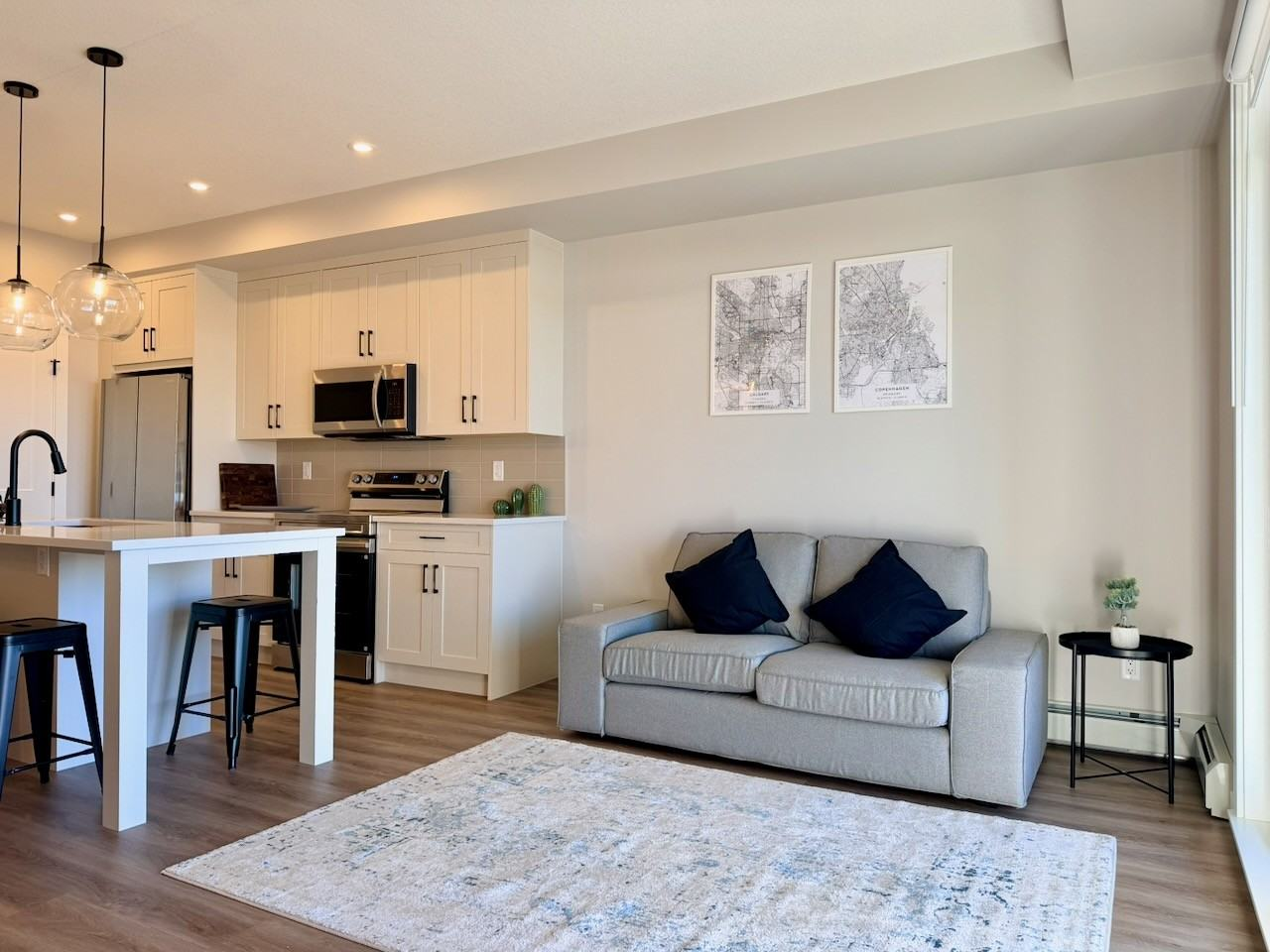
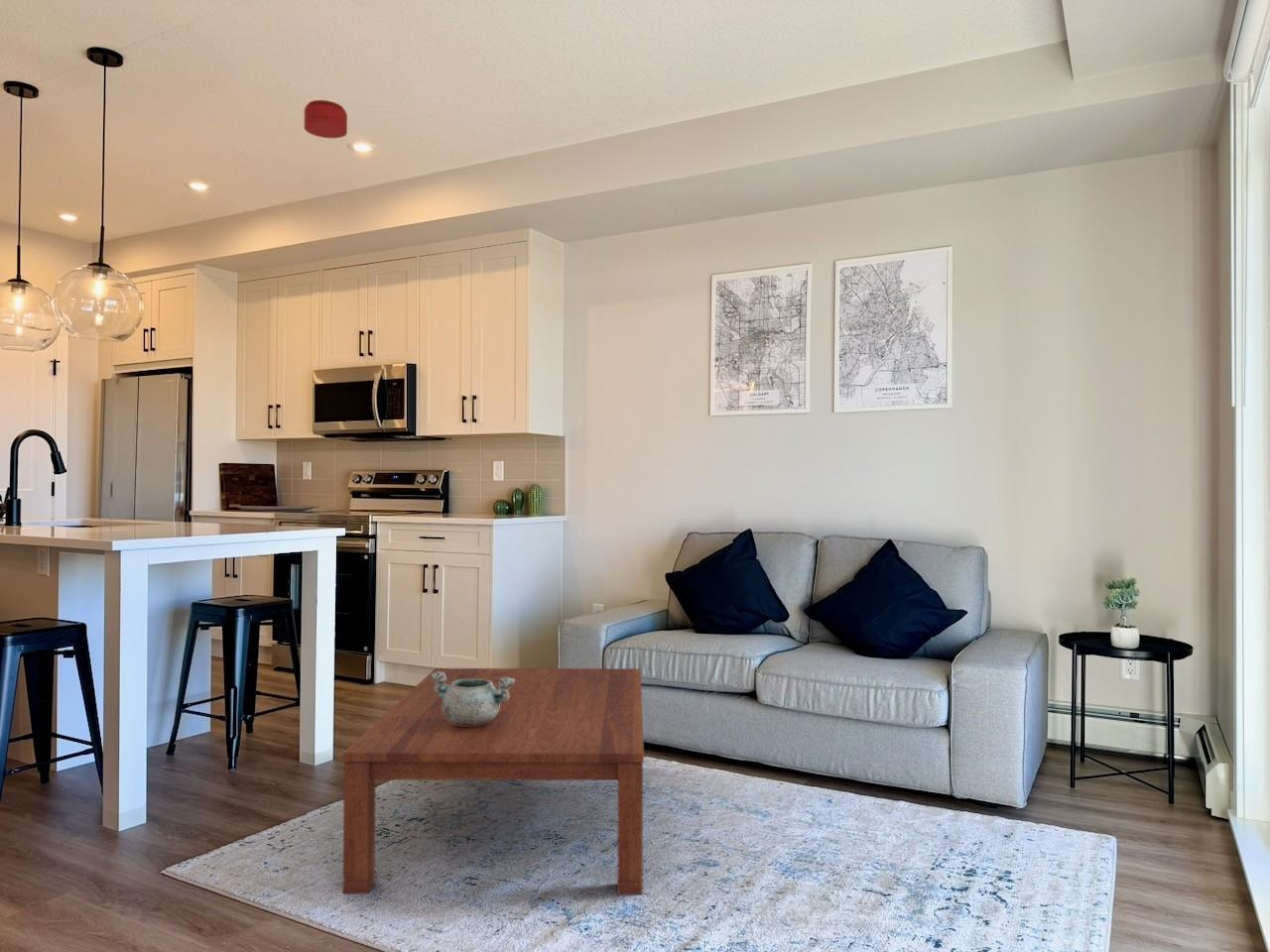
+ smoke detector (325, 118)
+ decorative bowl (472, 697)
+ coffee table (519, 760)
